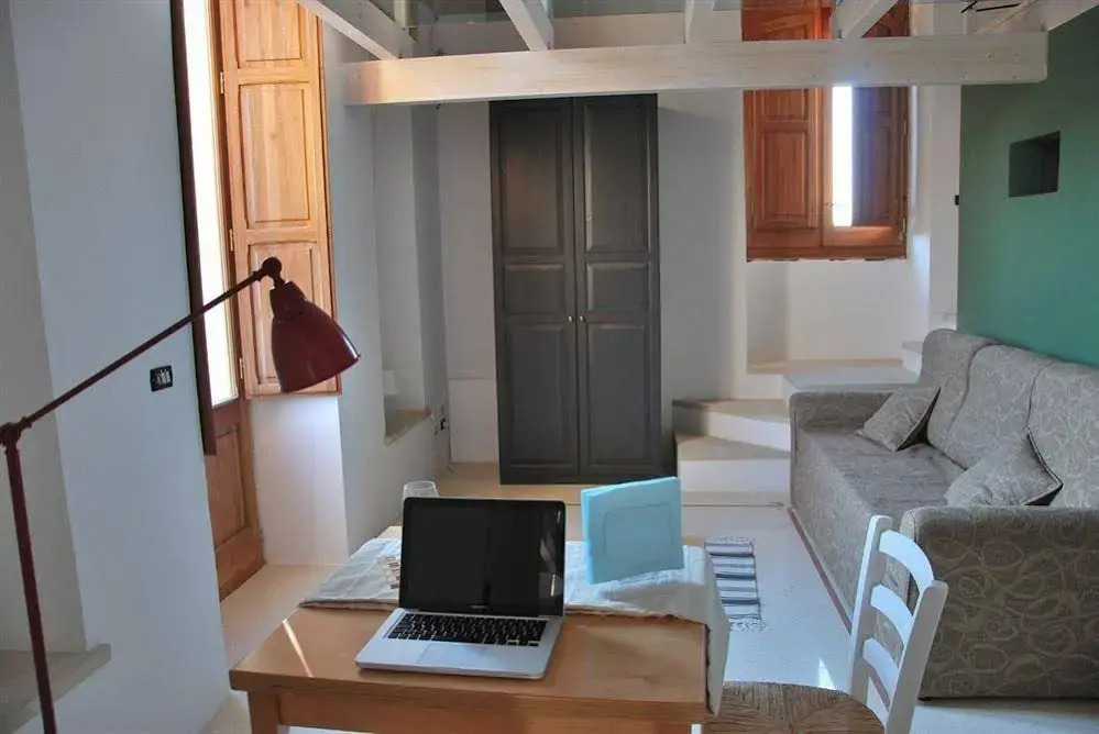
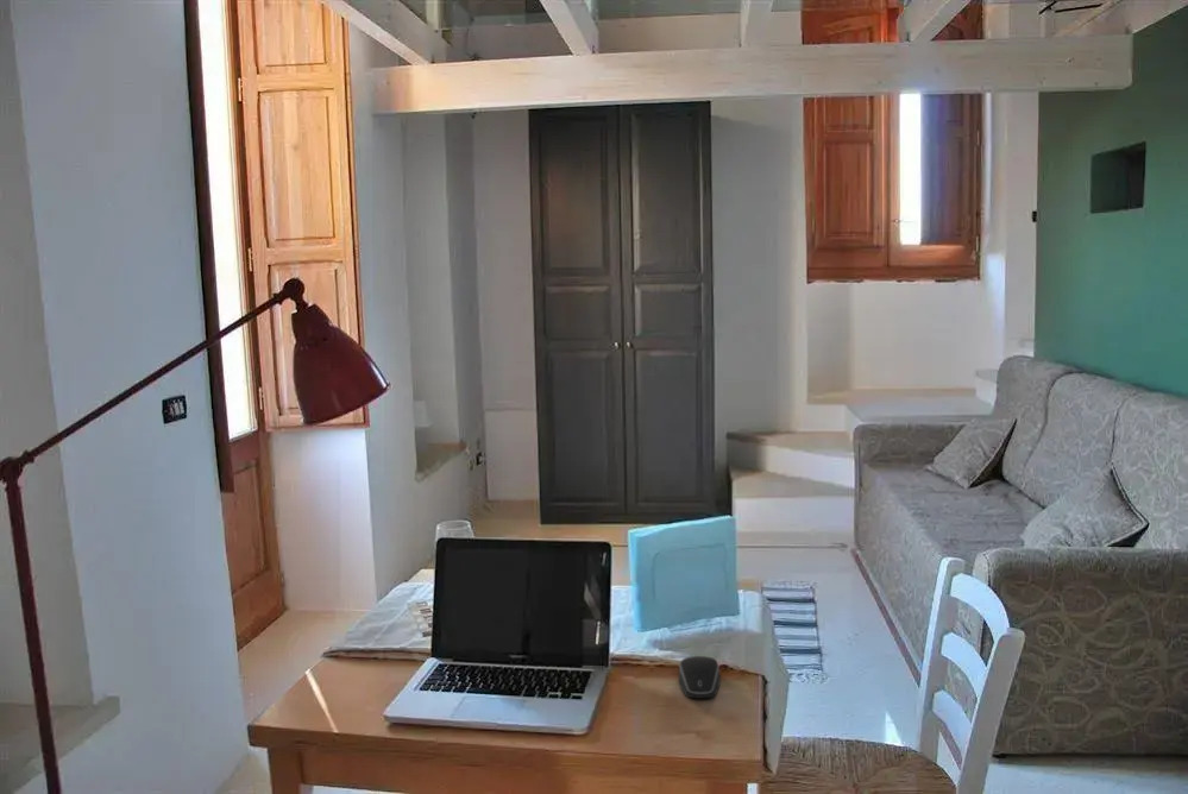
+ computer mouse (699, 673)
